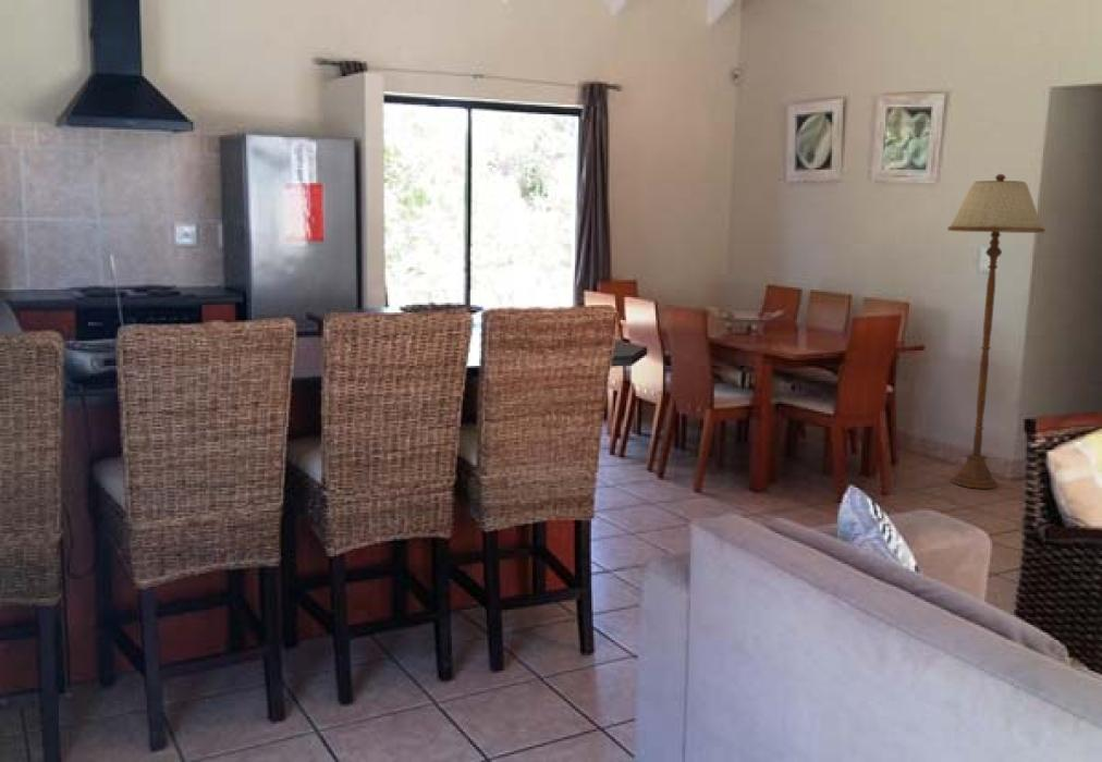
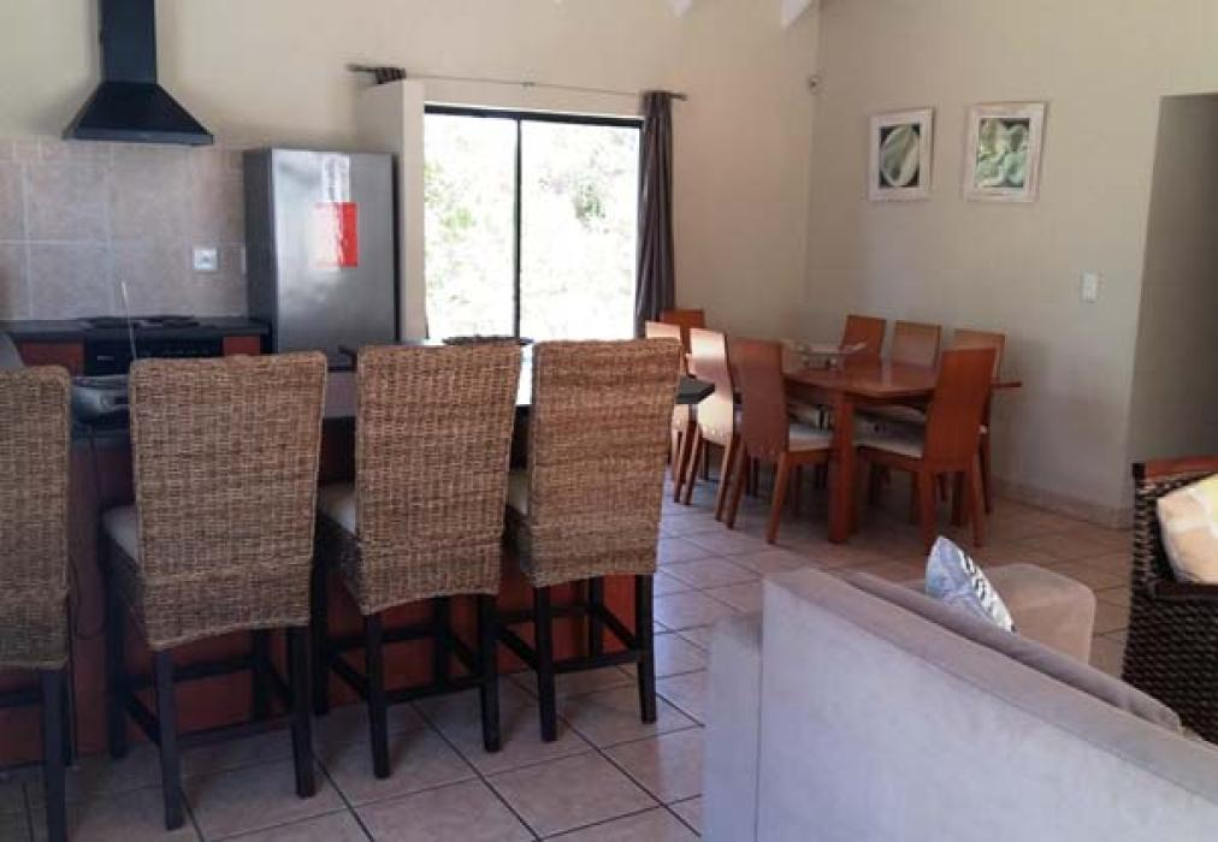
- floor lamp (987, 331)
